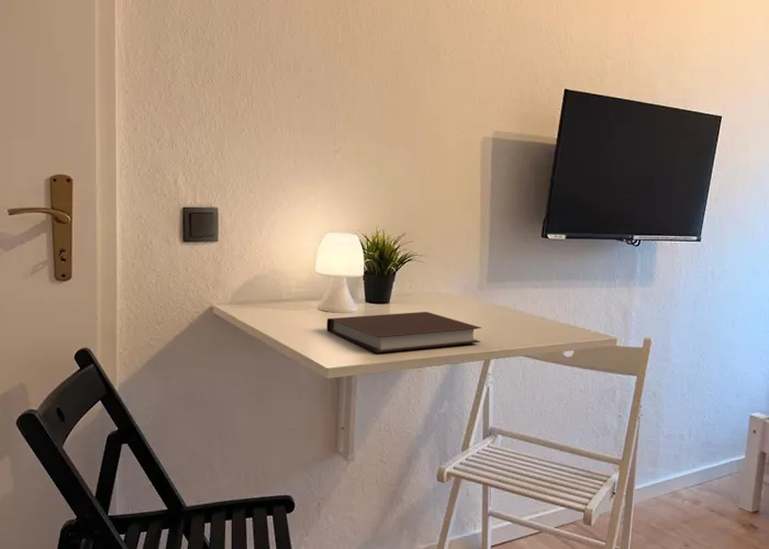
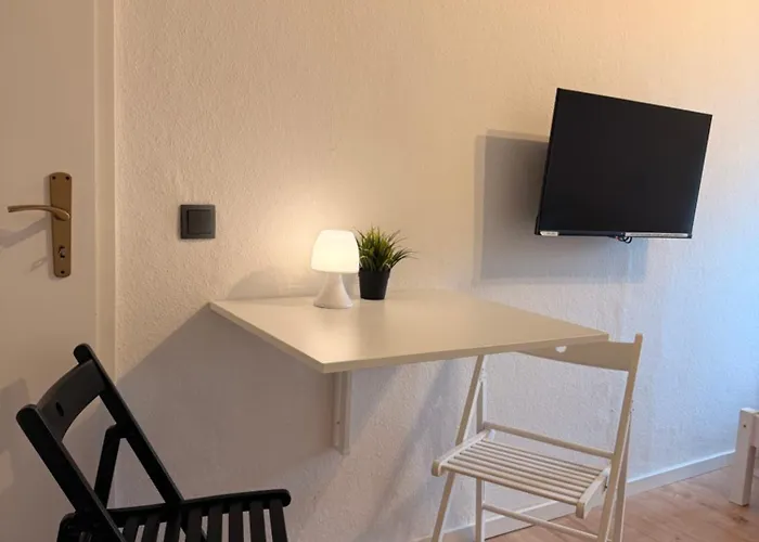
- notebook (402, 329)
